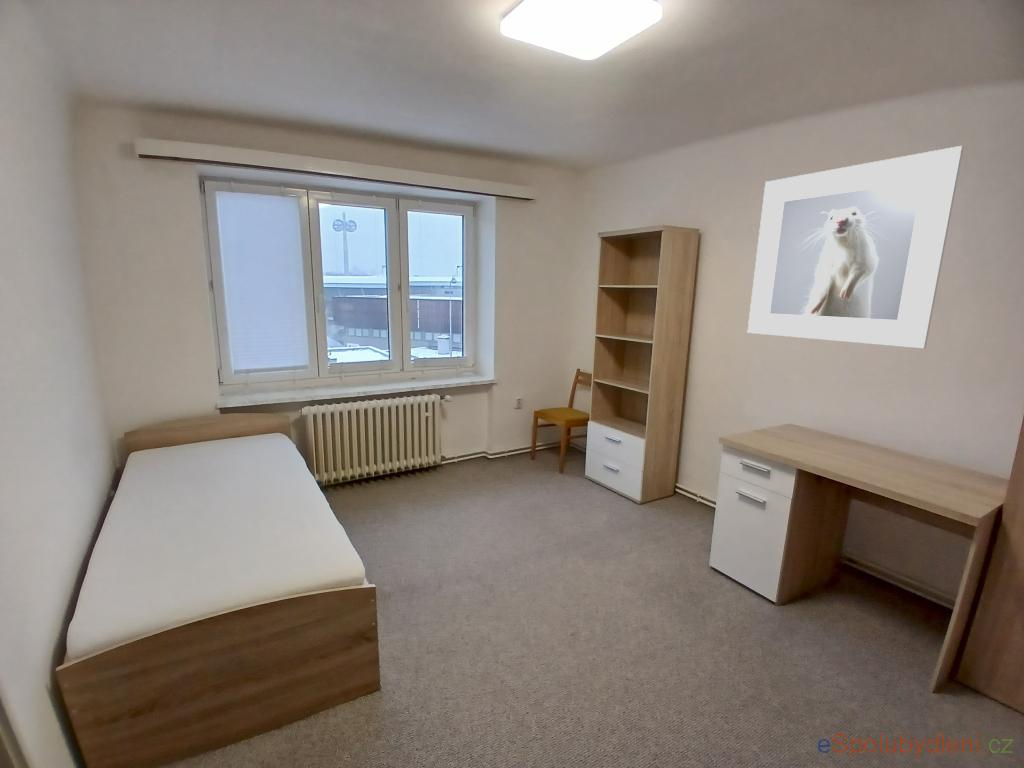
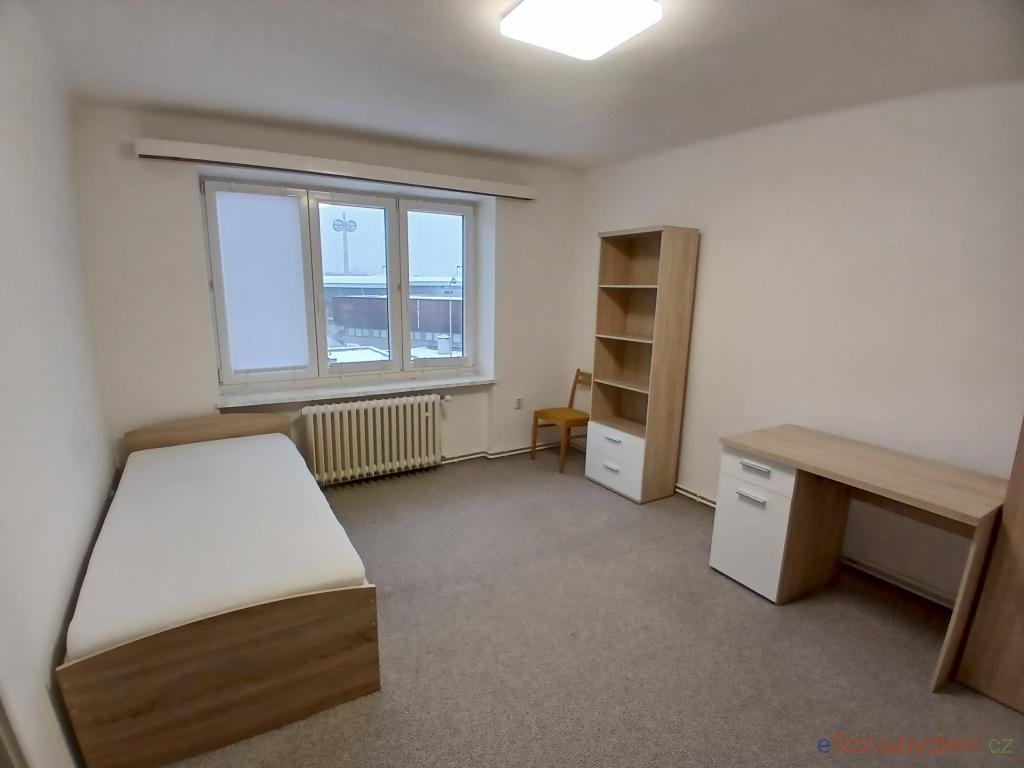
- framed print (836, 255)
